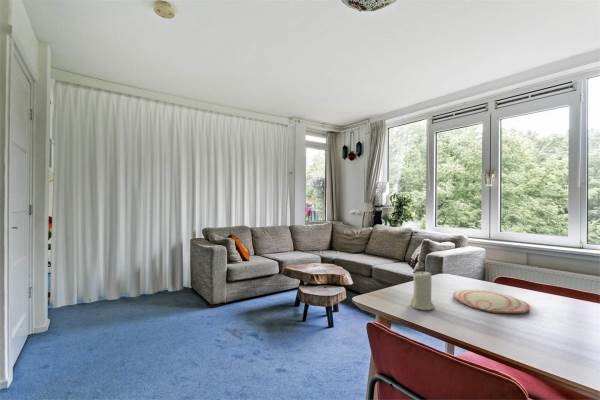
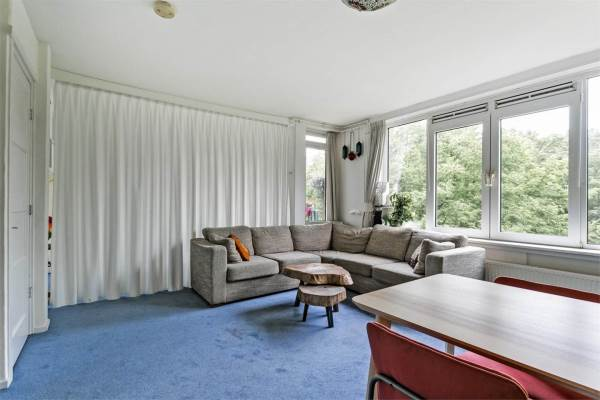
- candle (422, 288)
- plate (489, 297)
